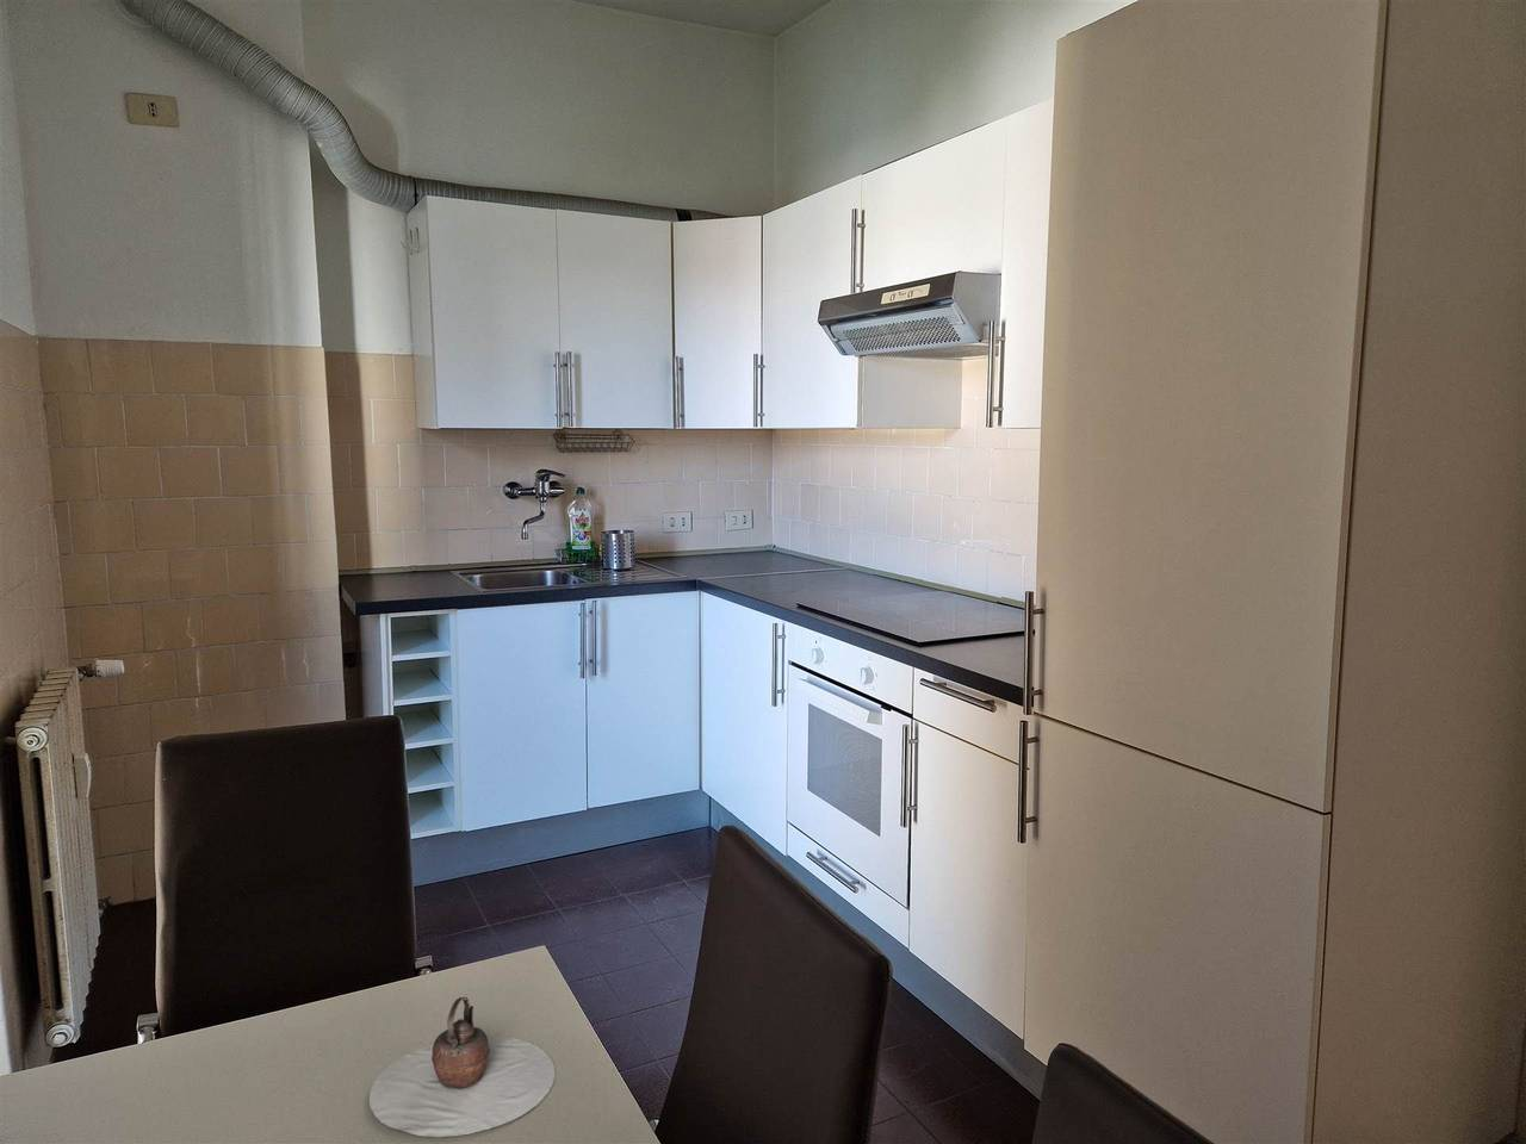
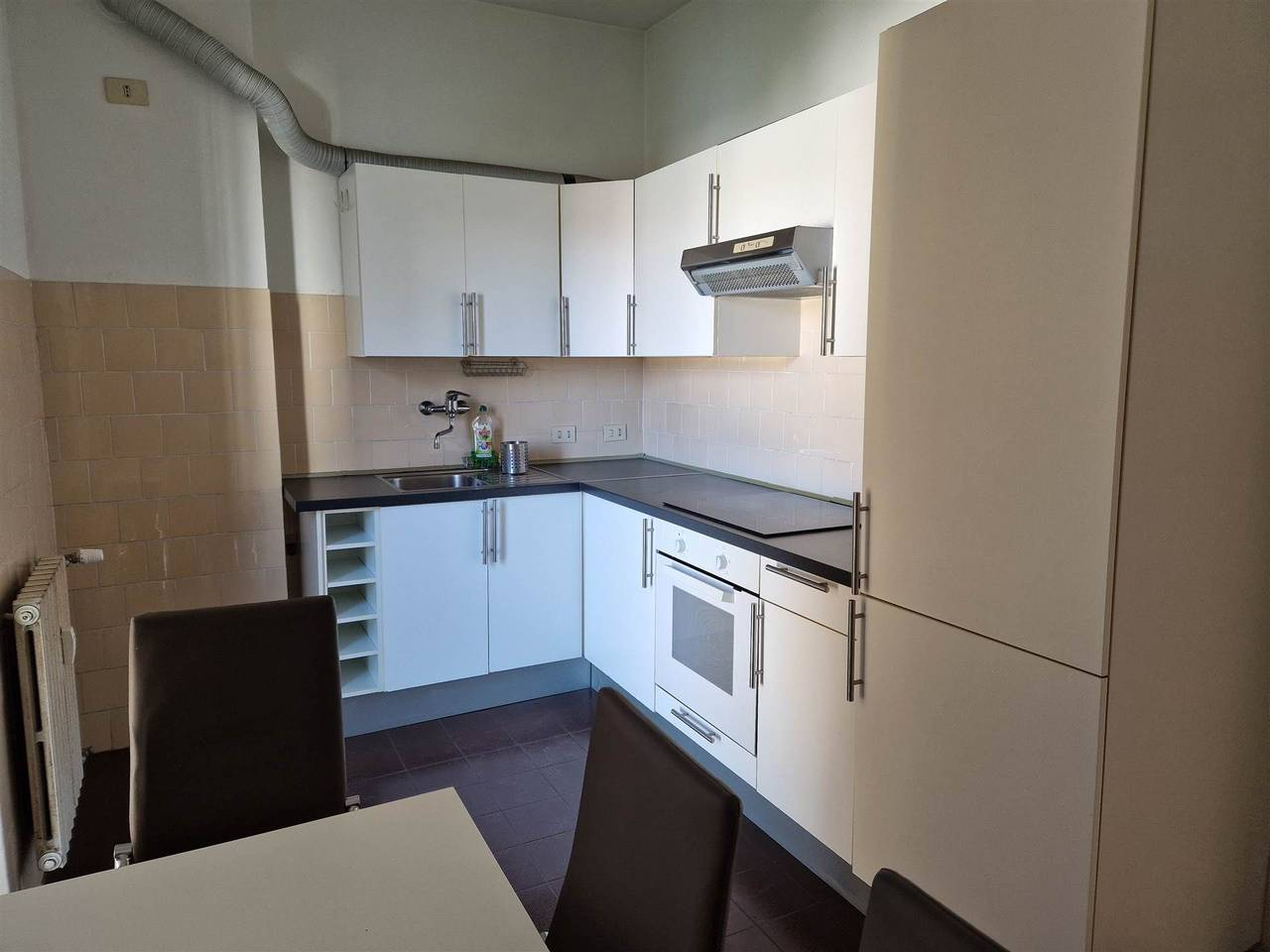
- teapot (463, 1045)
